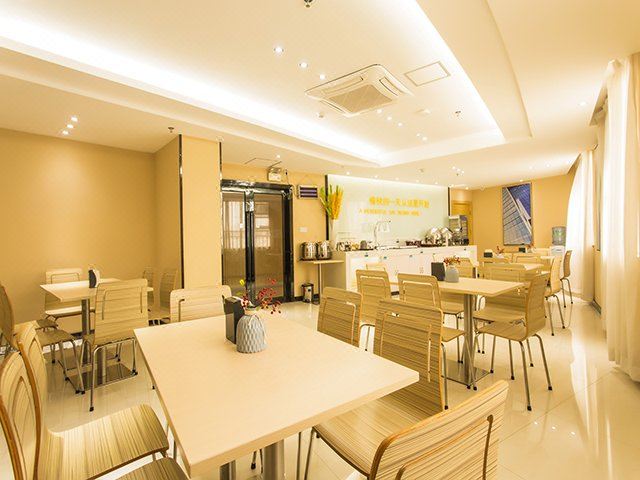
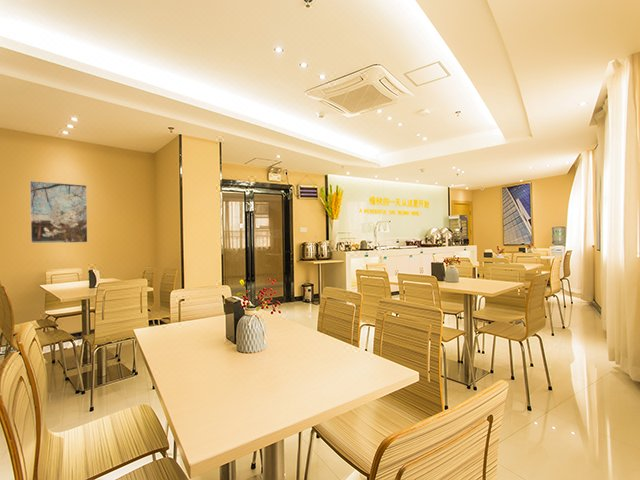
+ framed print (59, 213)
